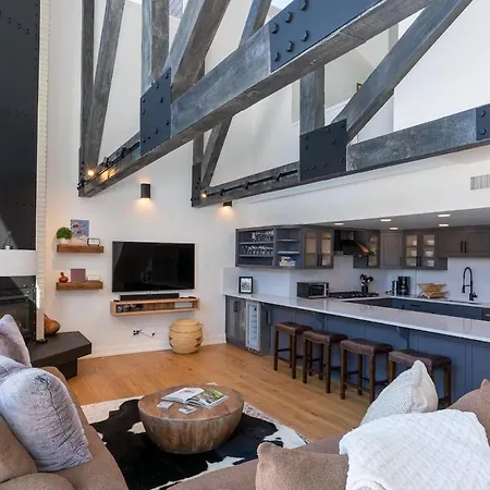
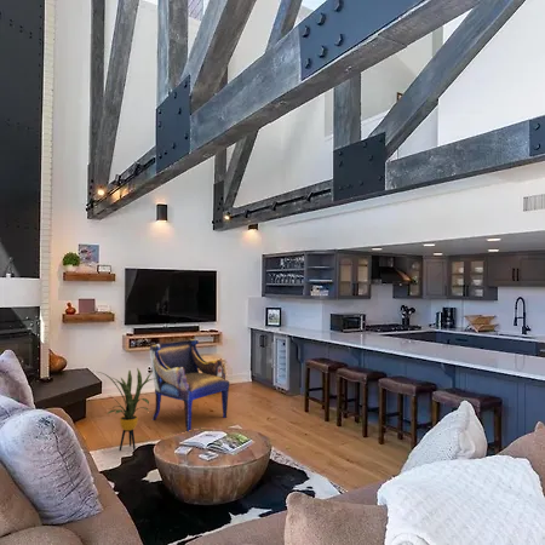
+ armchair (185, 380)
+ house plant (124, 408)
